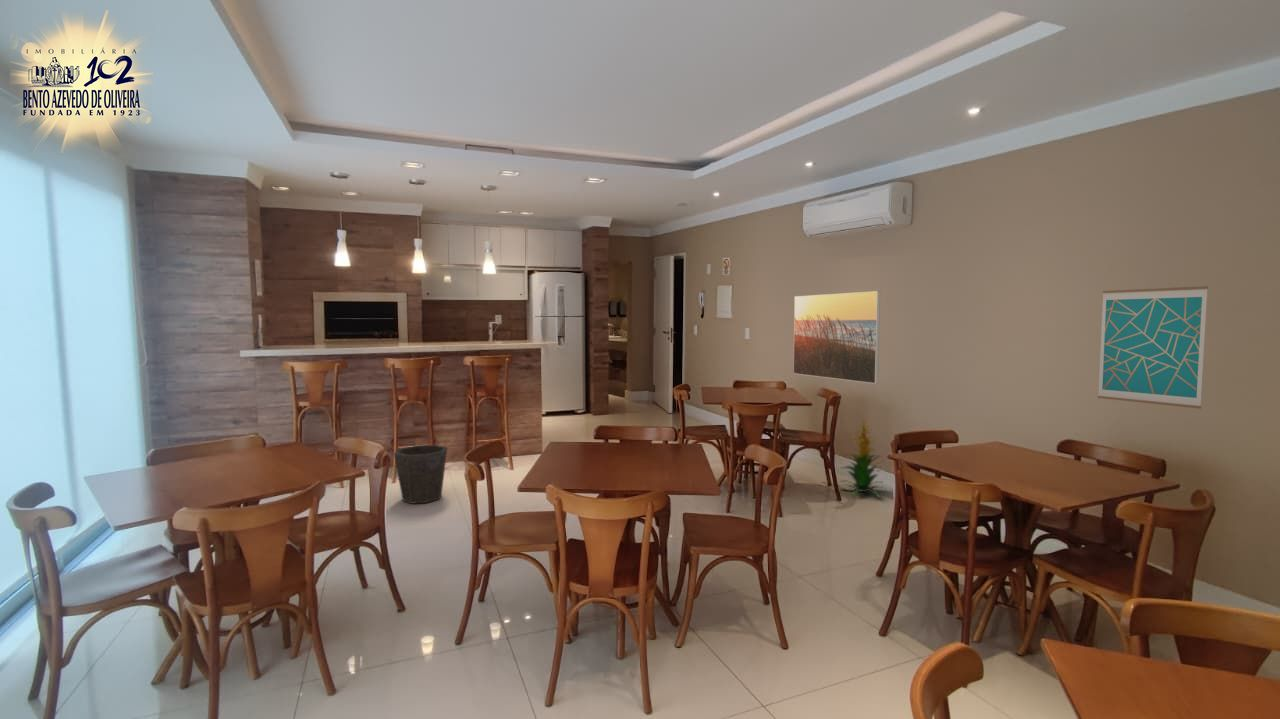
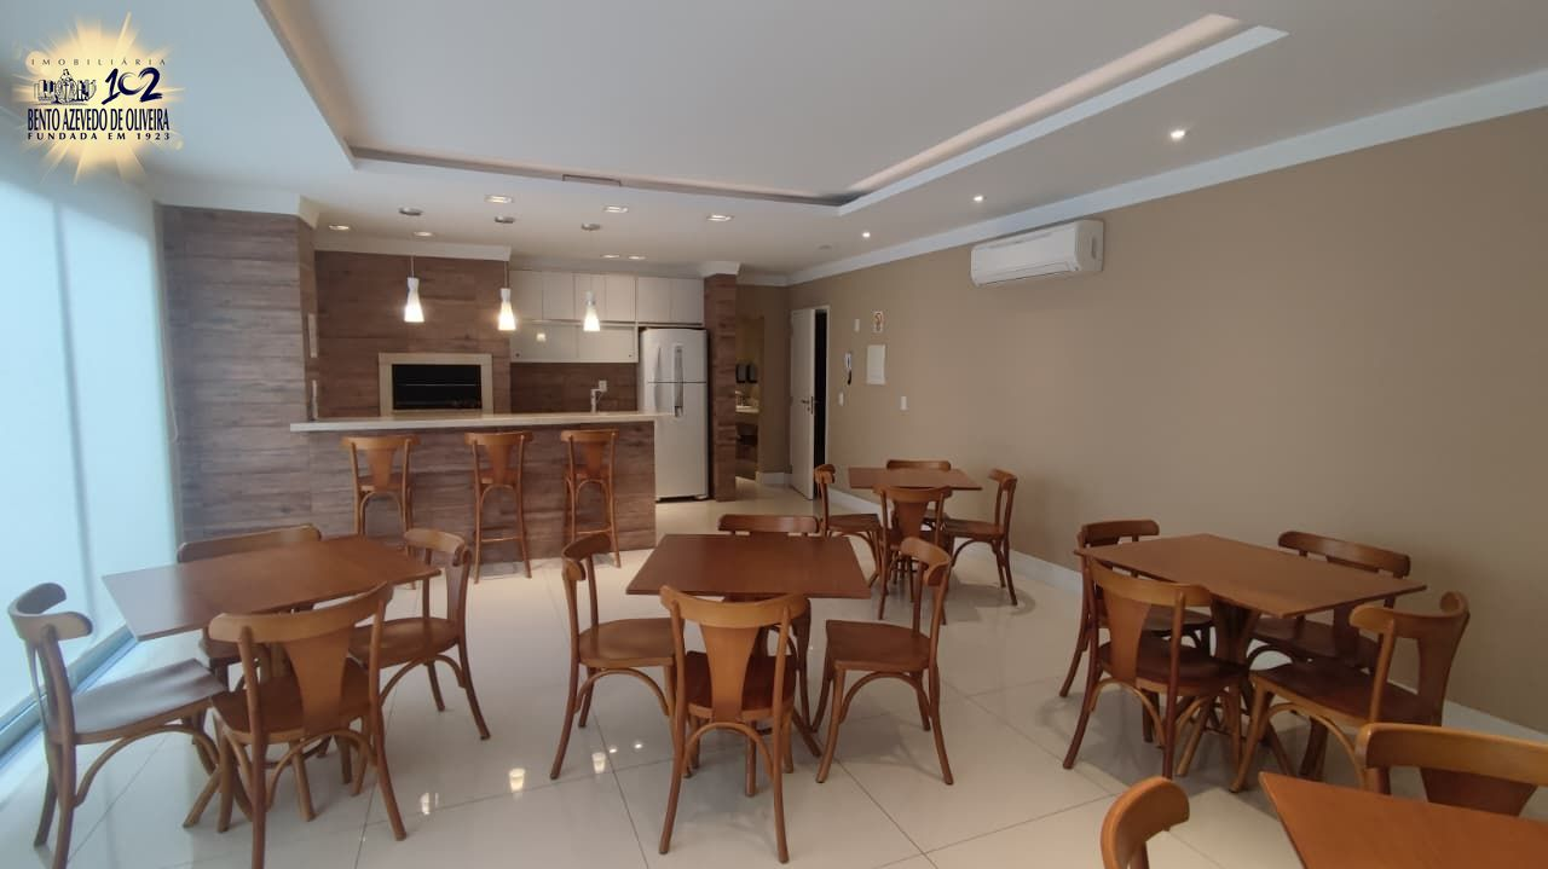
- wall art (1148, 346)
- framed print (832, 336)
- waste bin (421, 474)
- indoor plant (863, 455)
